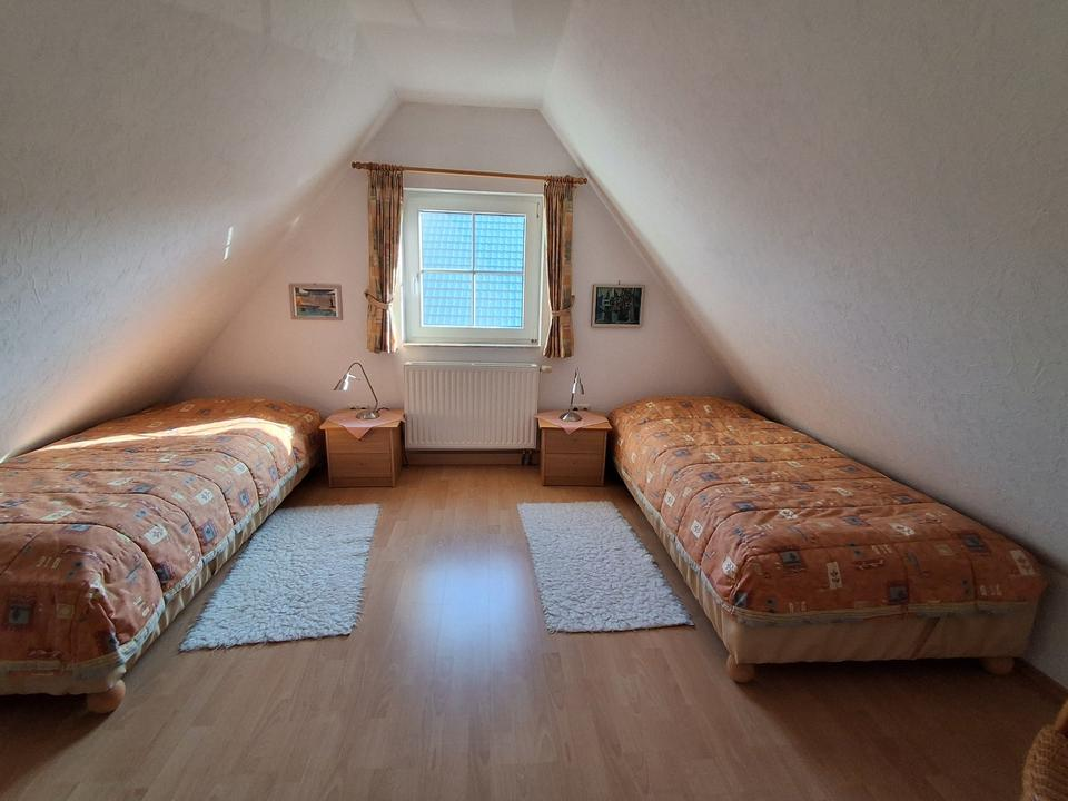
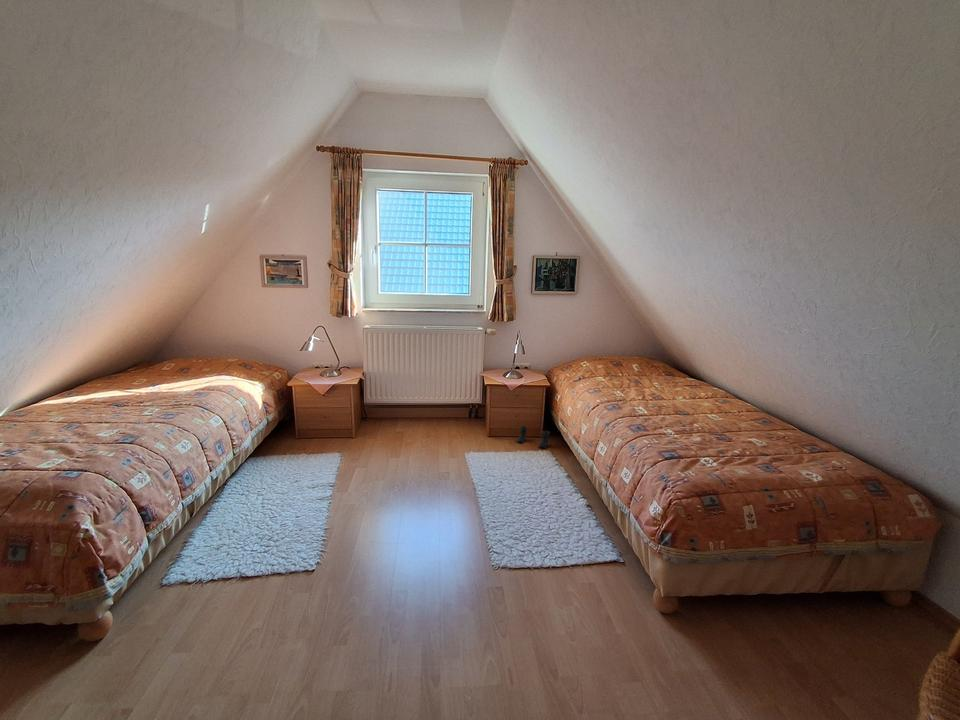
+ boots (526, 438)
